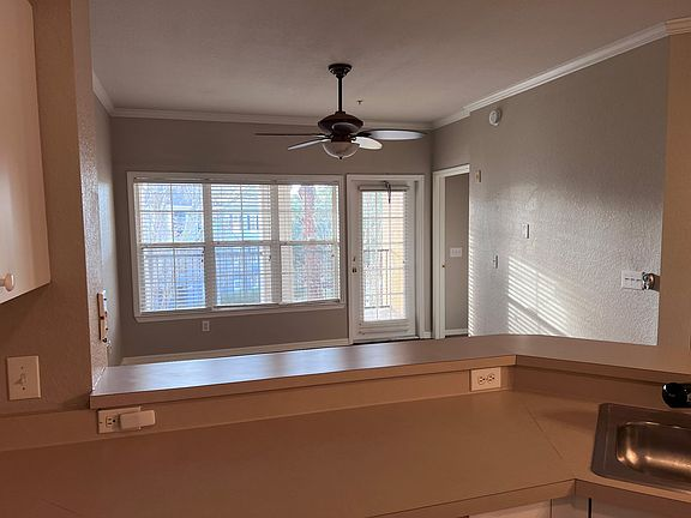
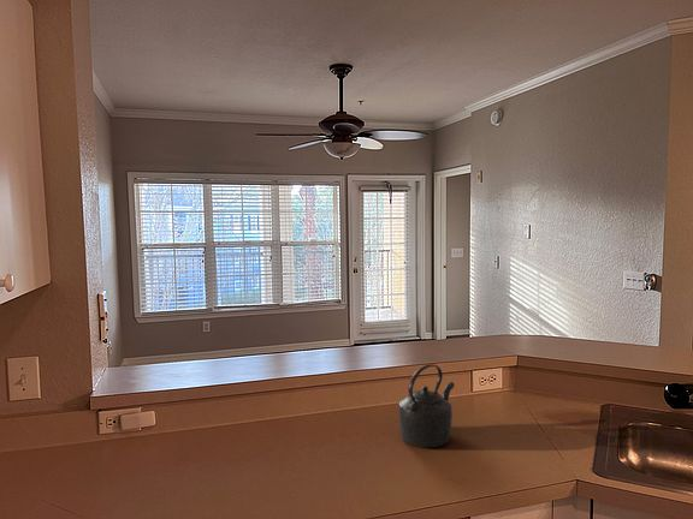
+ kettle (432, 398)
